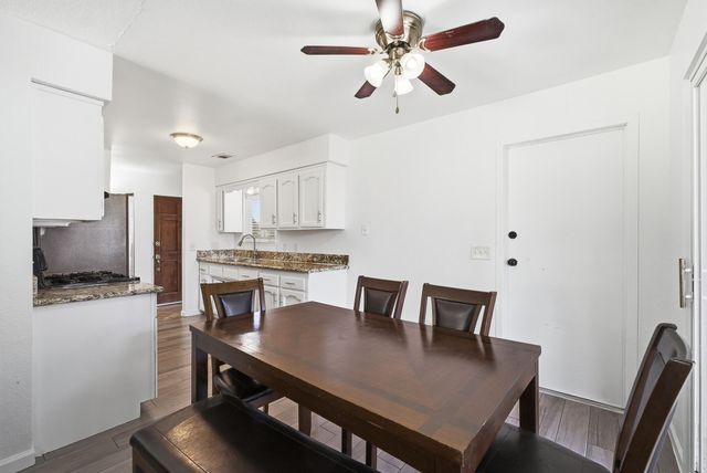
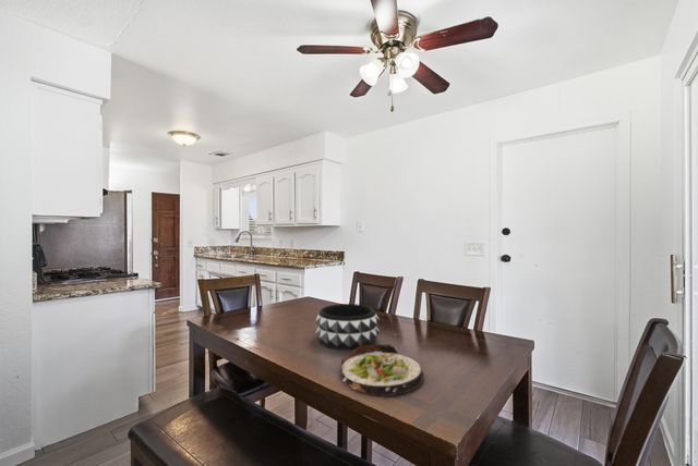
+ decorative bowl (347, 324)
+ salad plate (382, 366)
